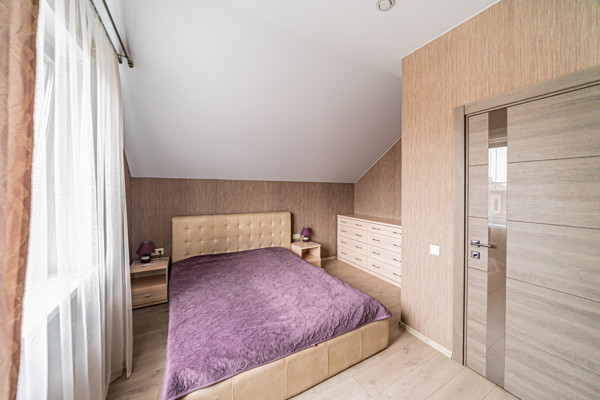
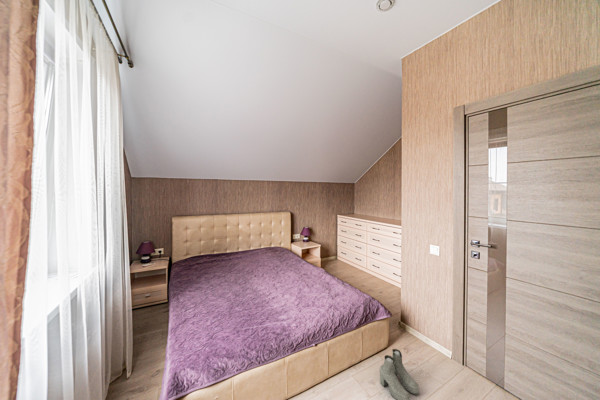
+ boots (398, 372)
